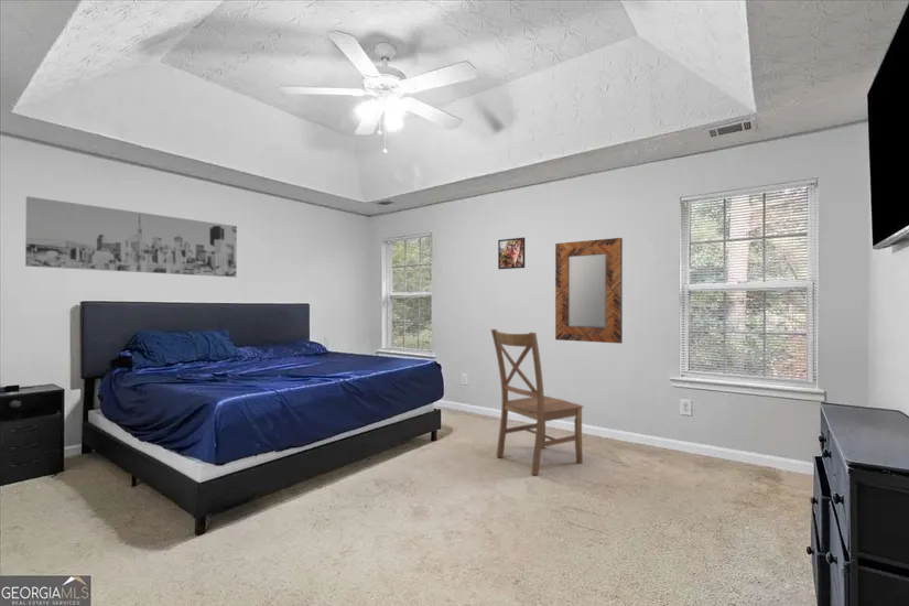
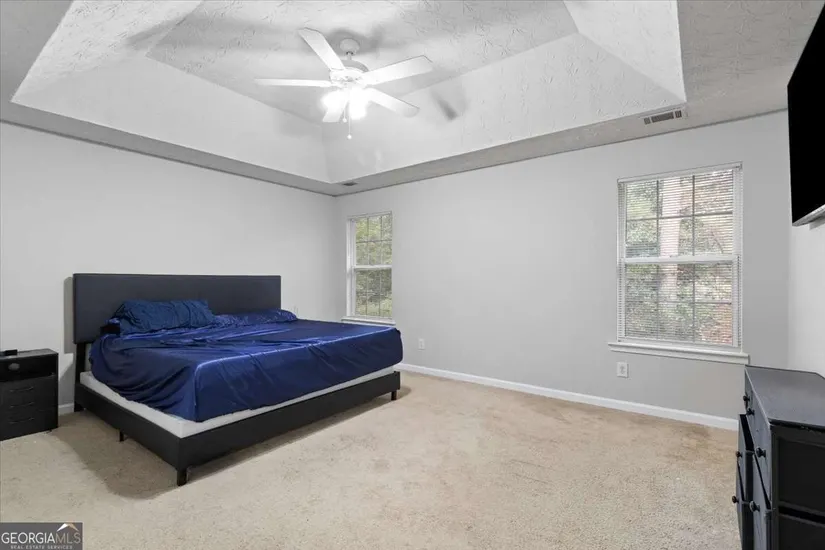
- chair (535, 394)
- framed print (511, 253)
- home mirror (587, 291)
- wall art (147, 242)
